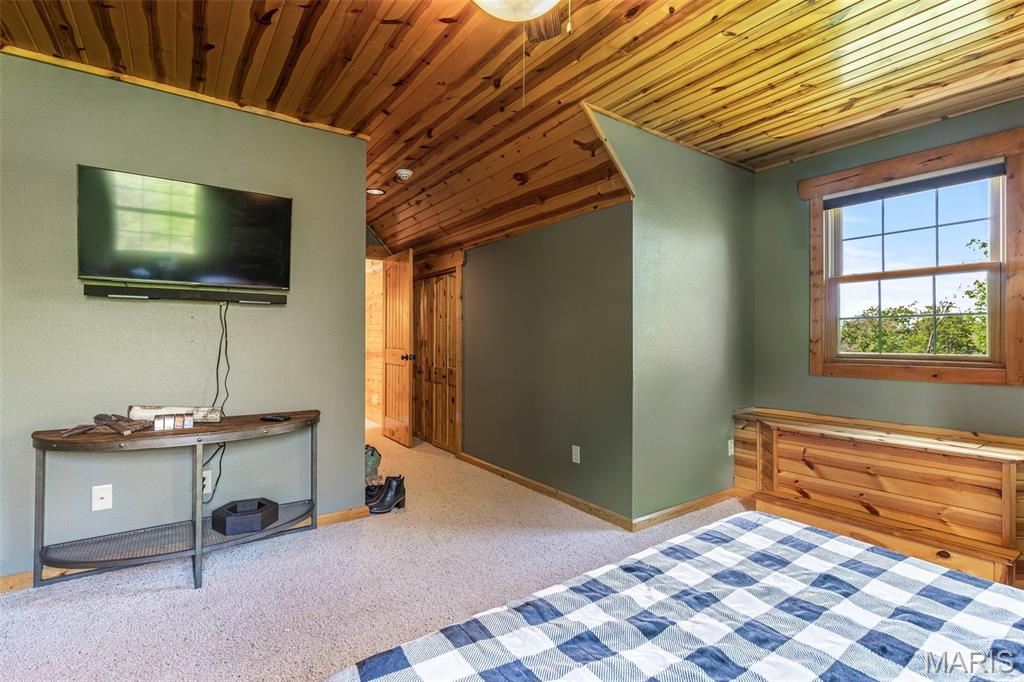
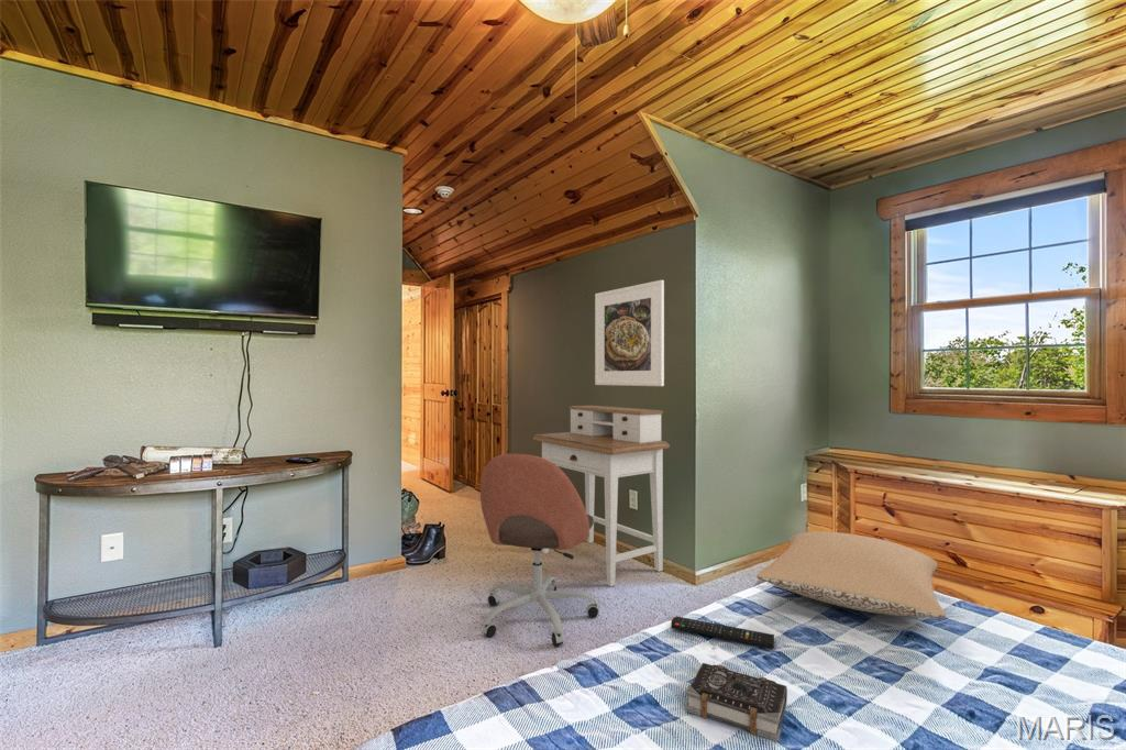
+ remote control (720, 632)
+ pillow (851, 571)
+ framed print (627, 335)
+ office chair (537, 531)
+ book (737, 694)
+ desk (594, 485)
